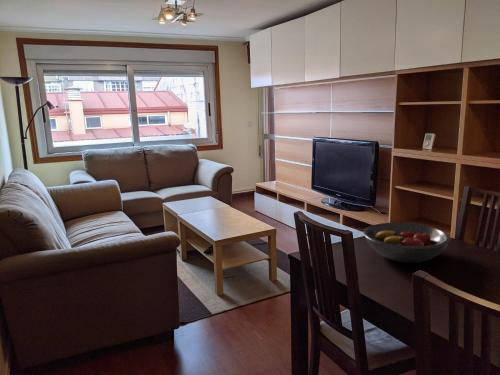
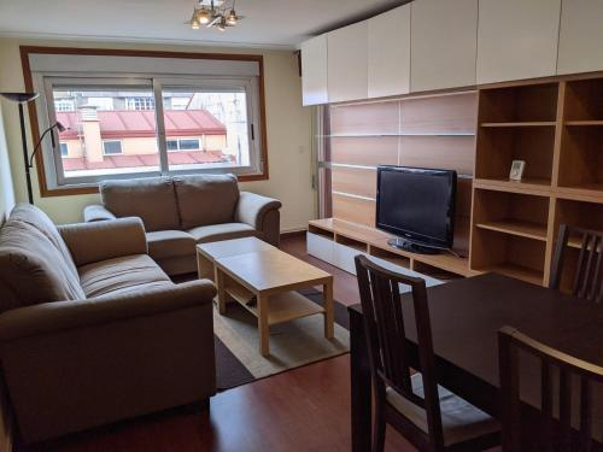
- fruit bowl (405, 241)
